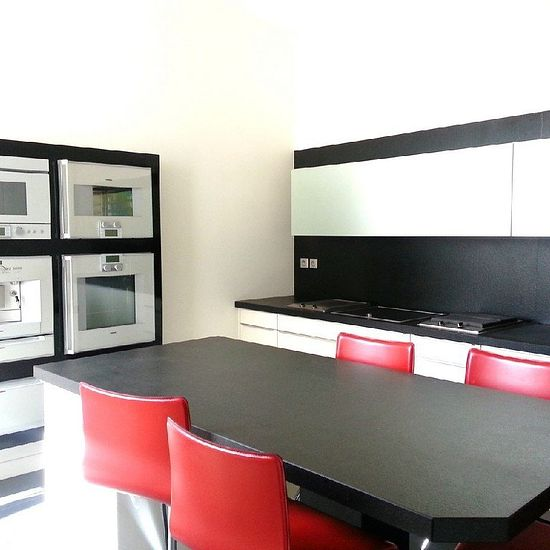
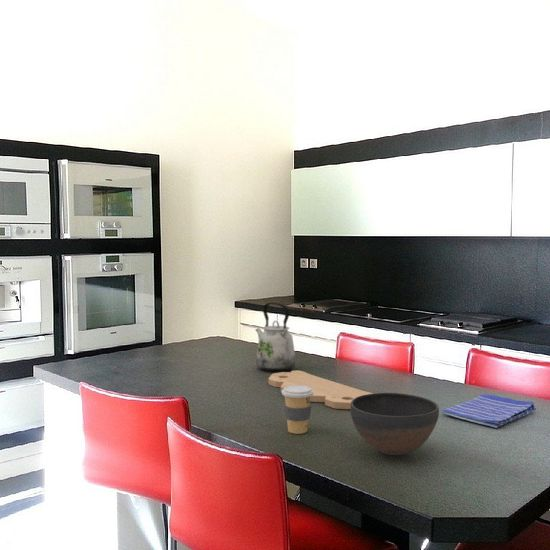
+ bowl (393, 428)
+ cutting board (315, 389)
+ coffee cup (297, 409)
+ dish towel (489, 408)
+ kettle (271, 334)
